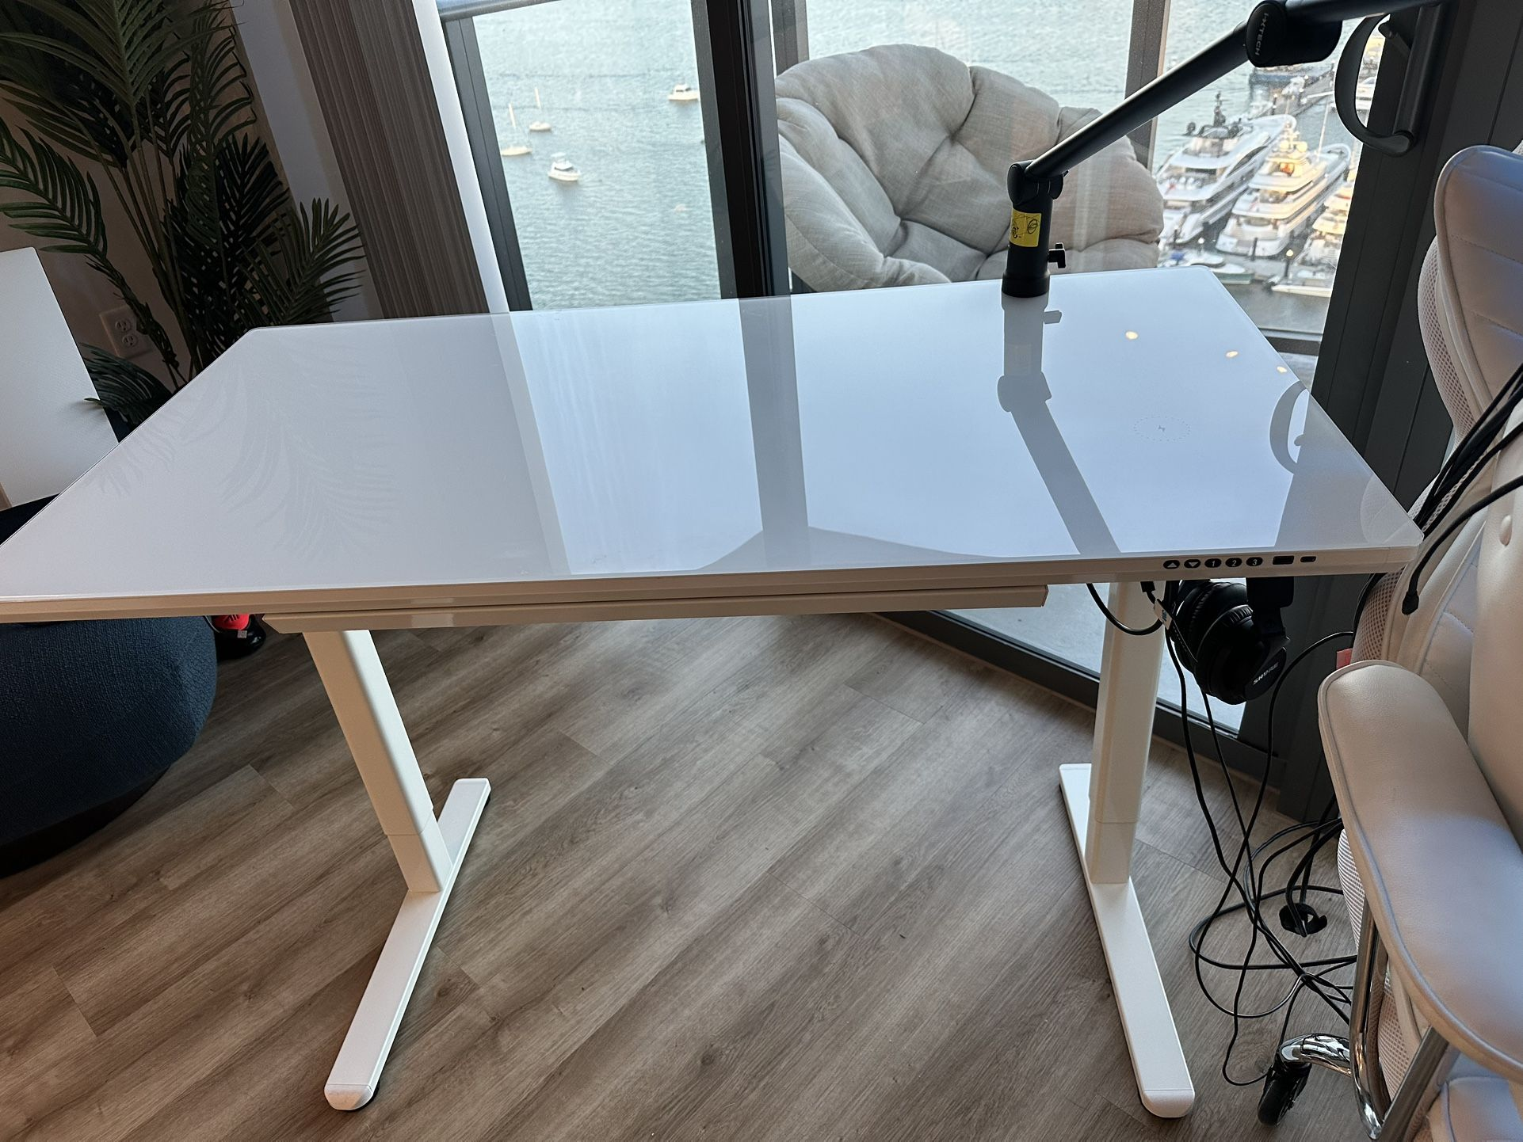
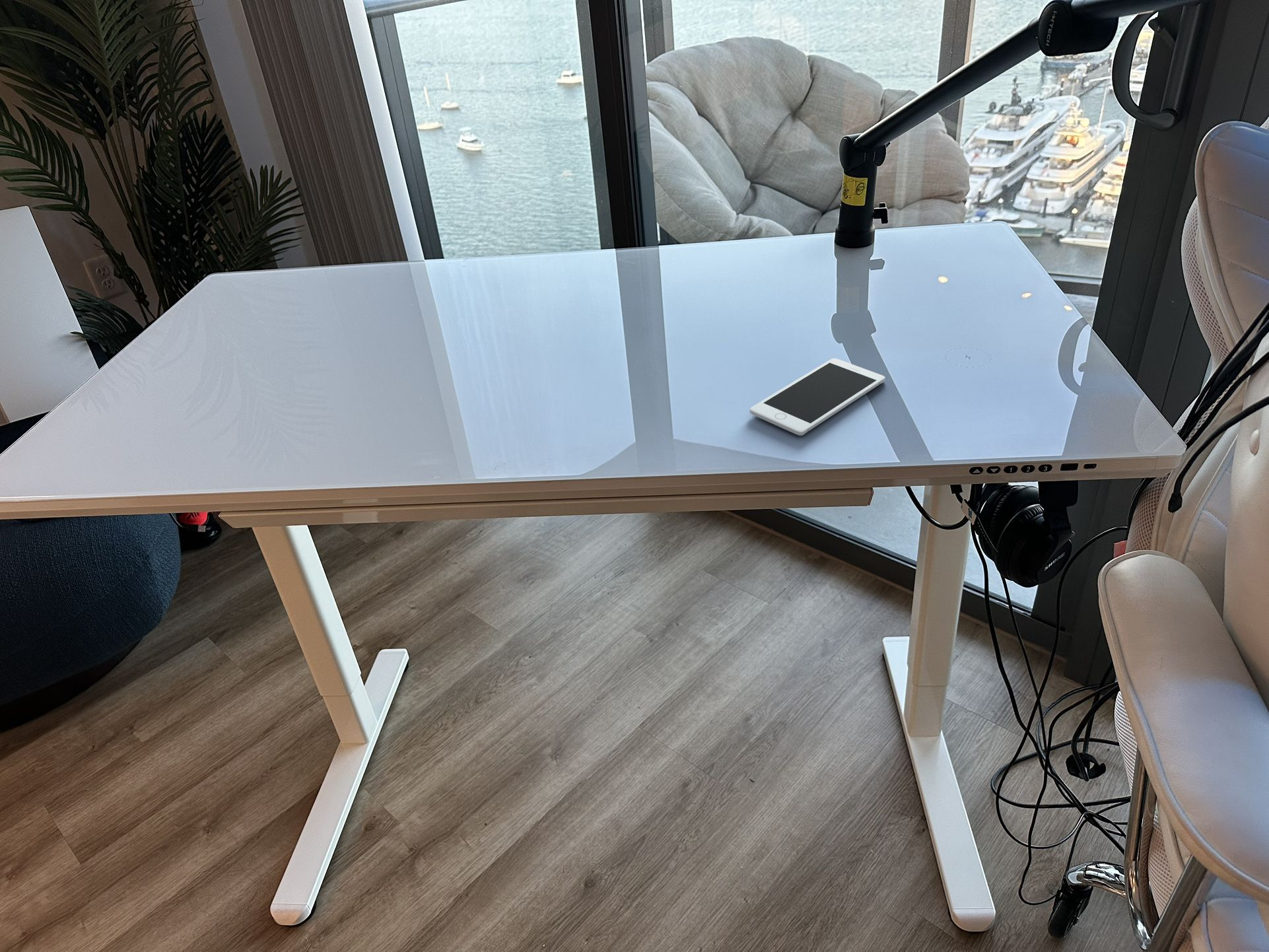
+ cell phone (818, 394)
